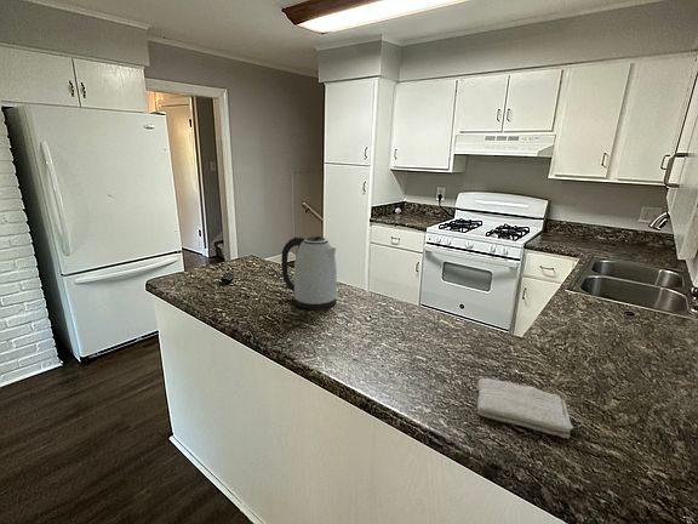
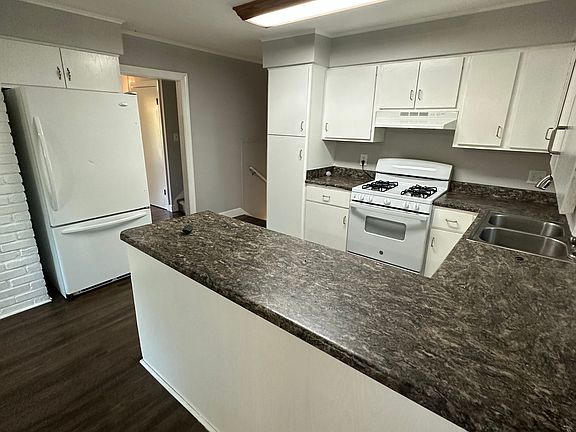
- washcloth (521, 404)
- kettle (308, 268)
